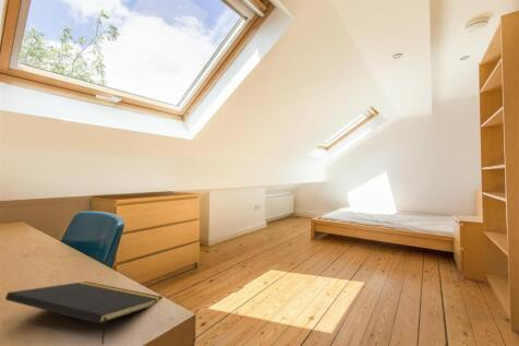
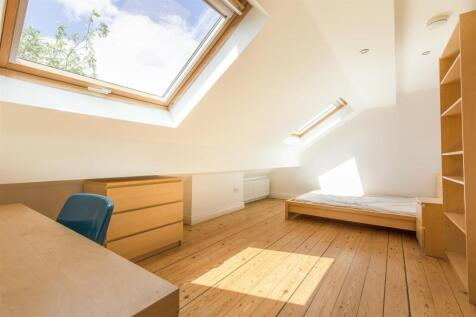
- notepad (90, 298)
